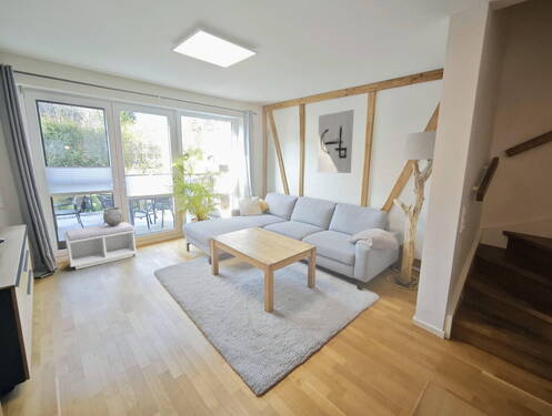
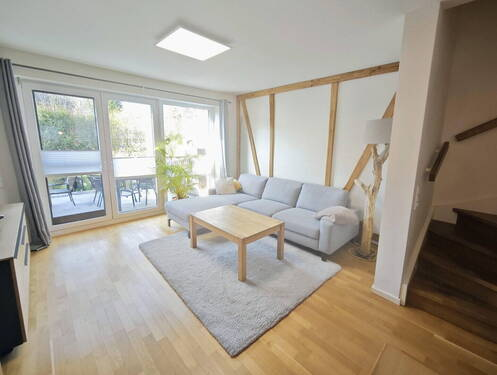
- wall art (334, 143)
- ceramic pot (113, 216)
- bench (102, 243)
